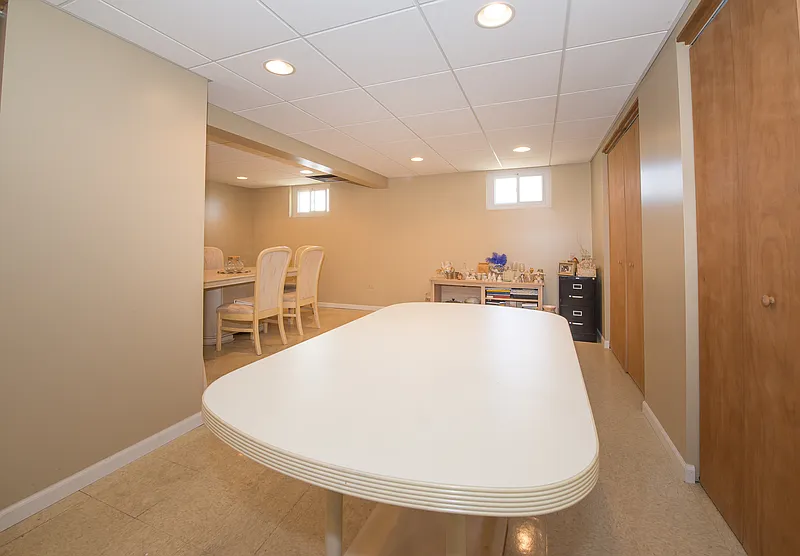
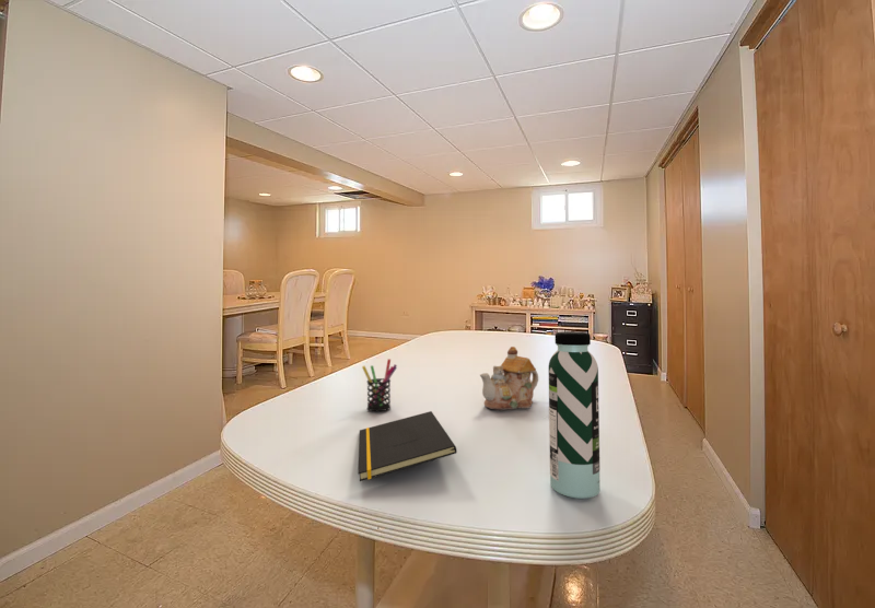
+ notepad (401, 440)
+ water bottle (573, 410)
+ teapot (511, 375)
+ pen holder (378, 383)
